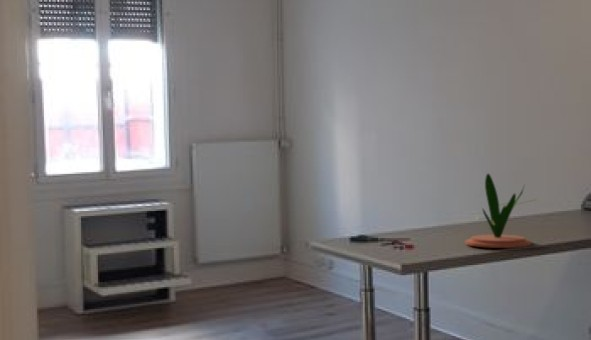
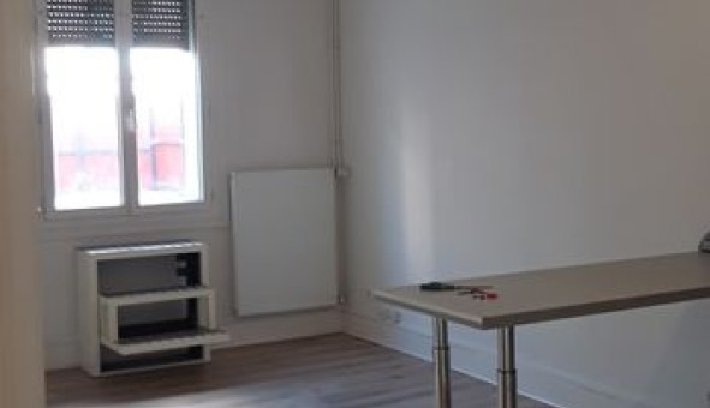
- plant (498, 208)
